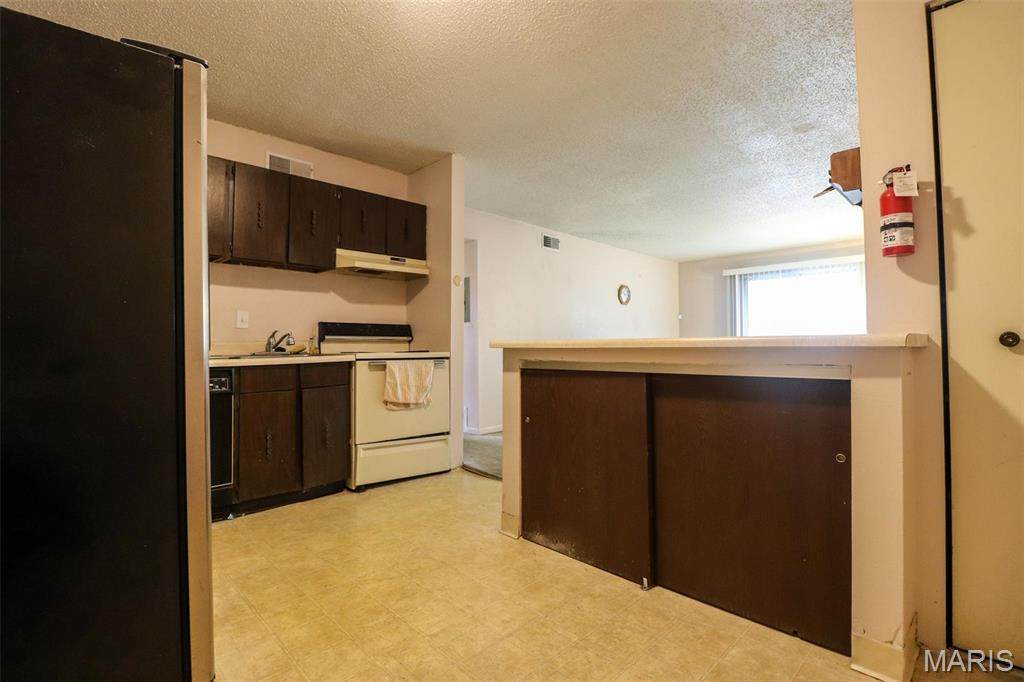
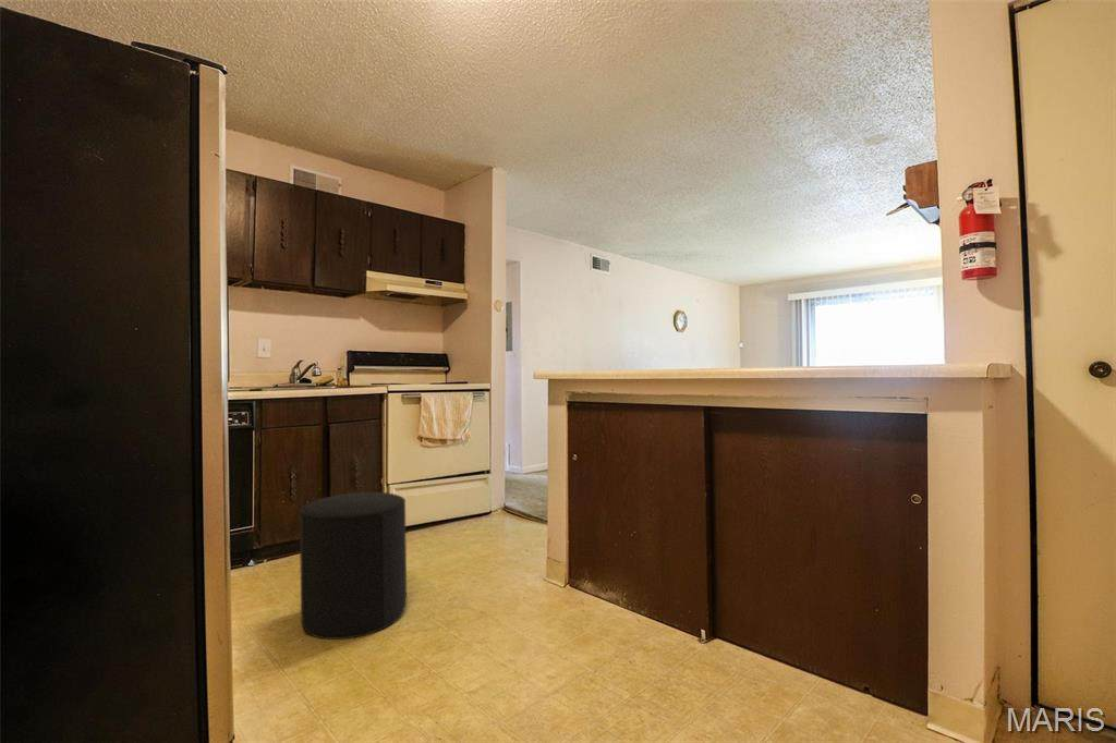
+ stool (354, 557)
